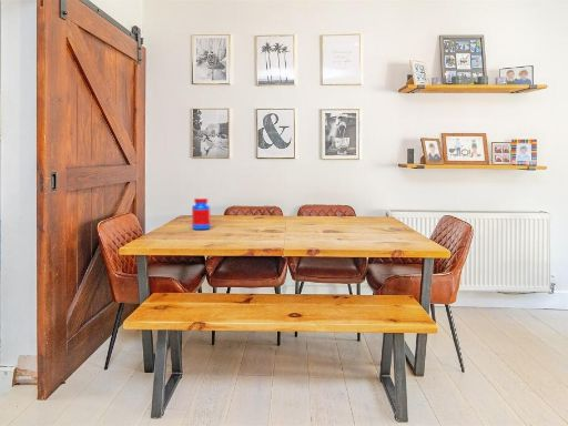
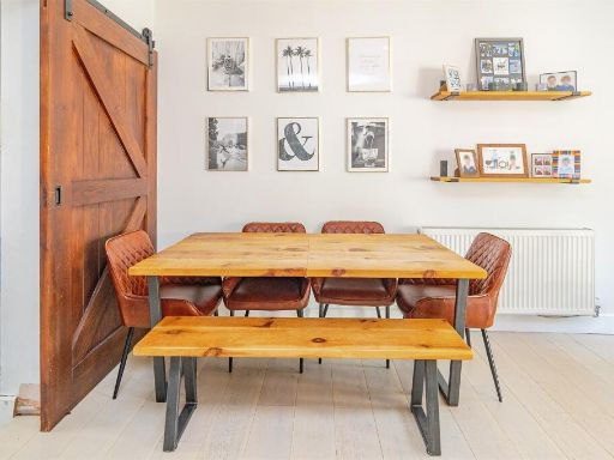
- jar (201, 213)
